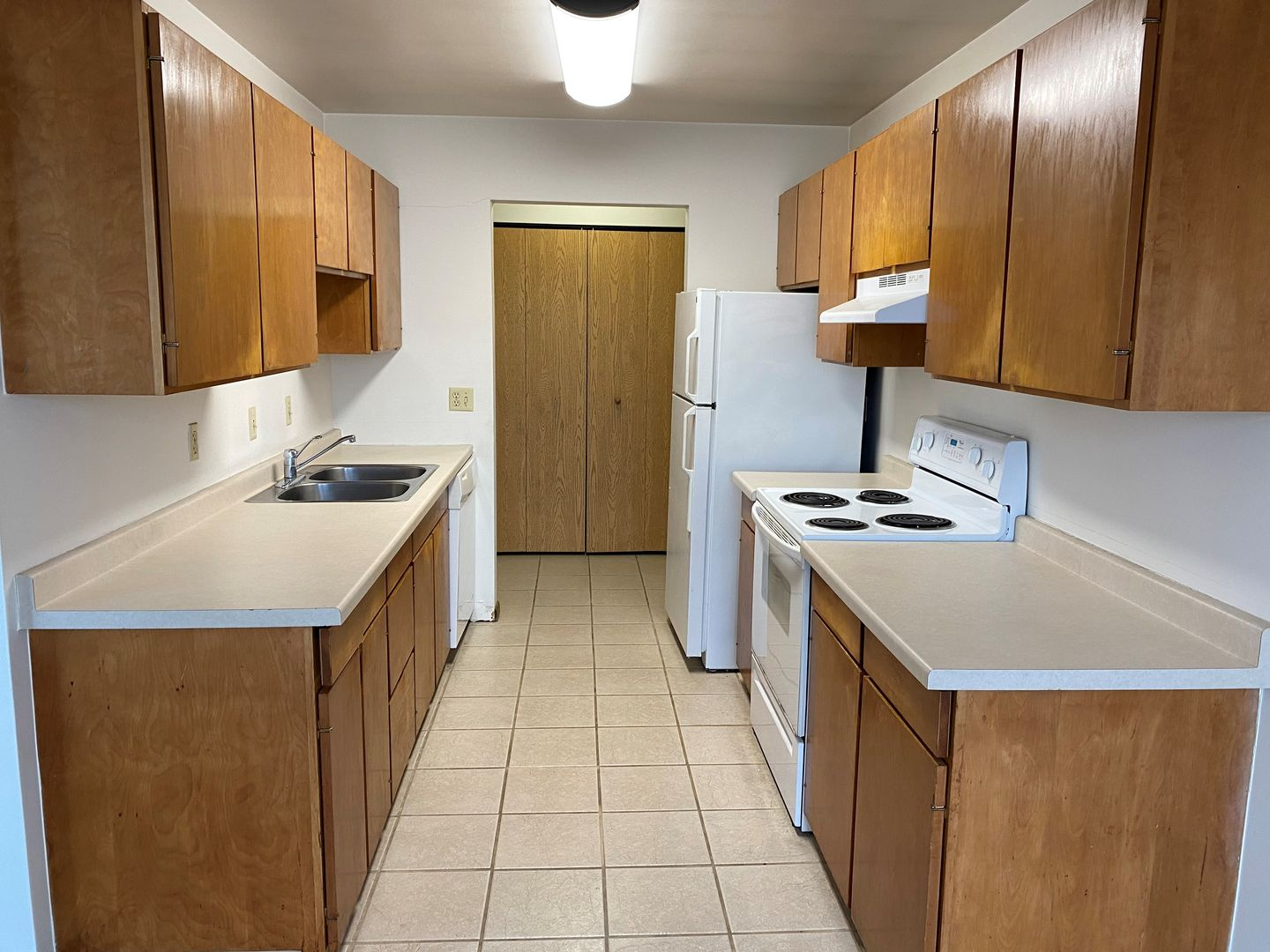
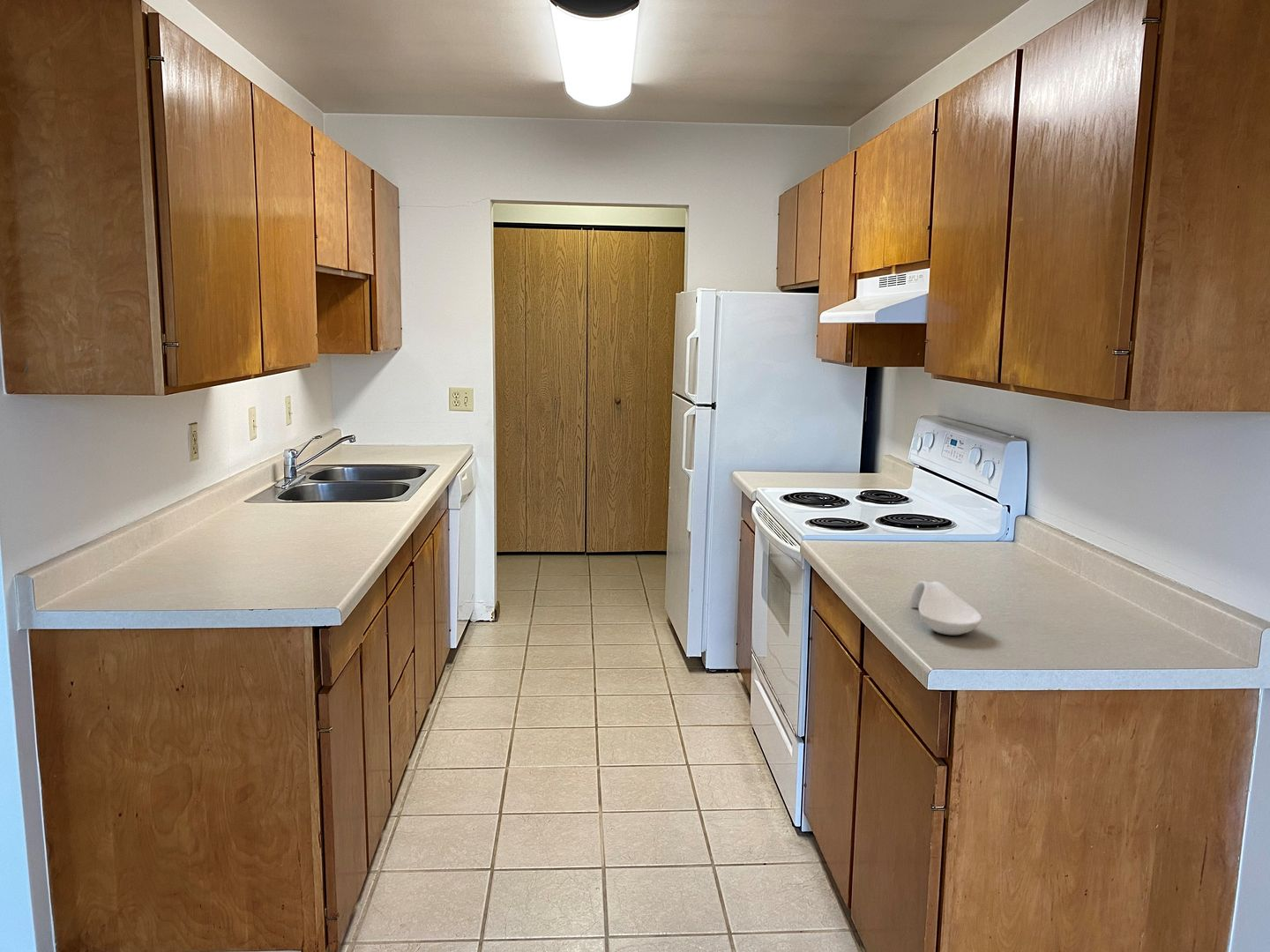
+ spoon rest (938, 606)
